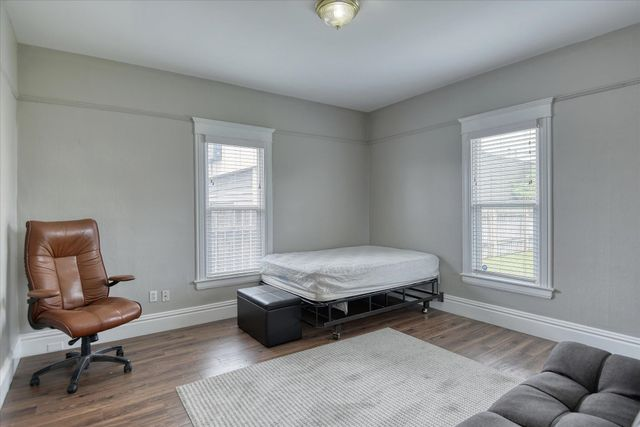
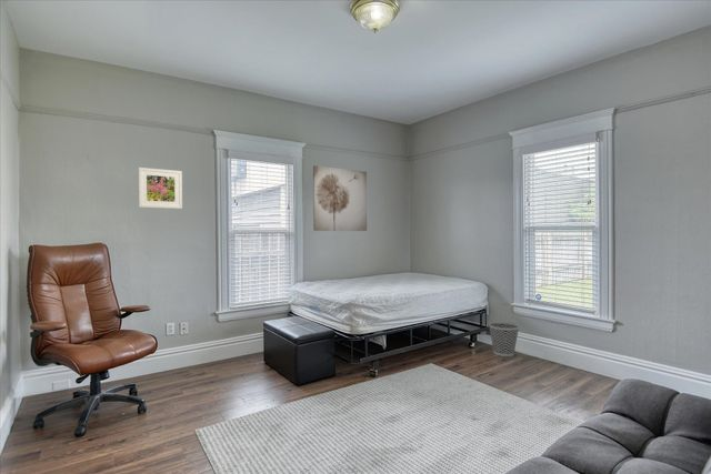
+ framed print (160, 189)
+ wall art (341, 200)
+ wastebasket (503, 339)
